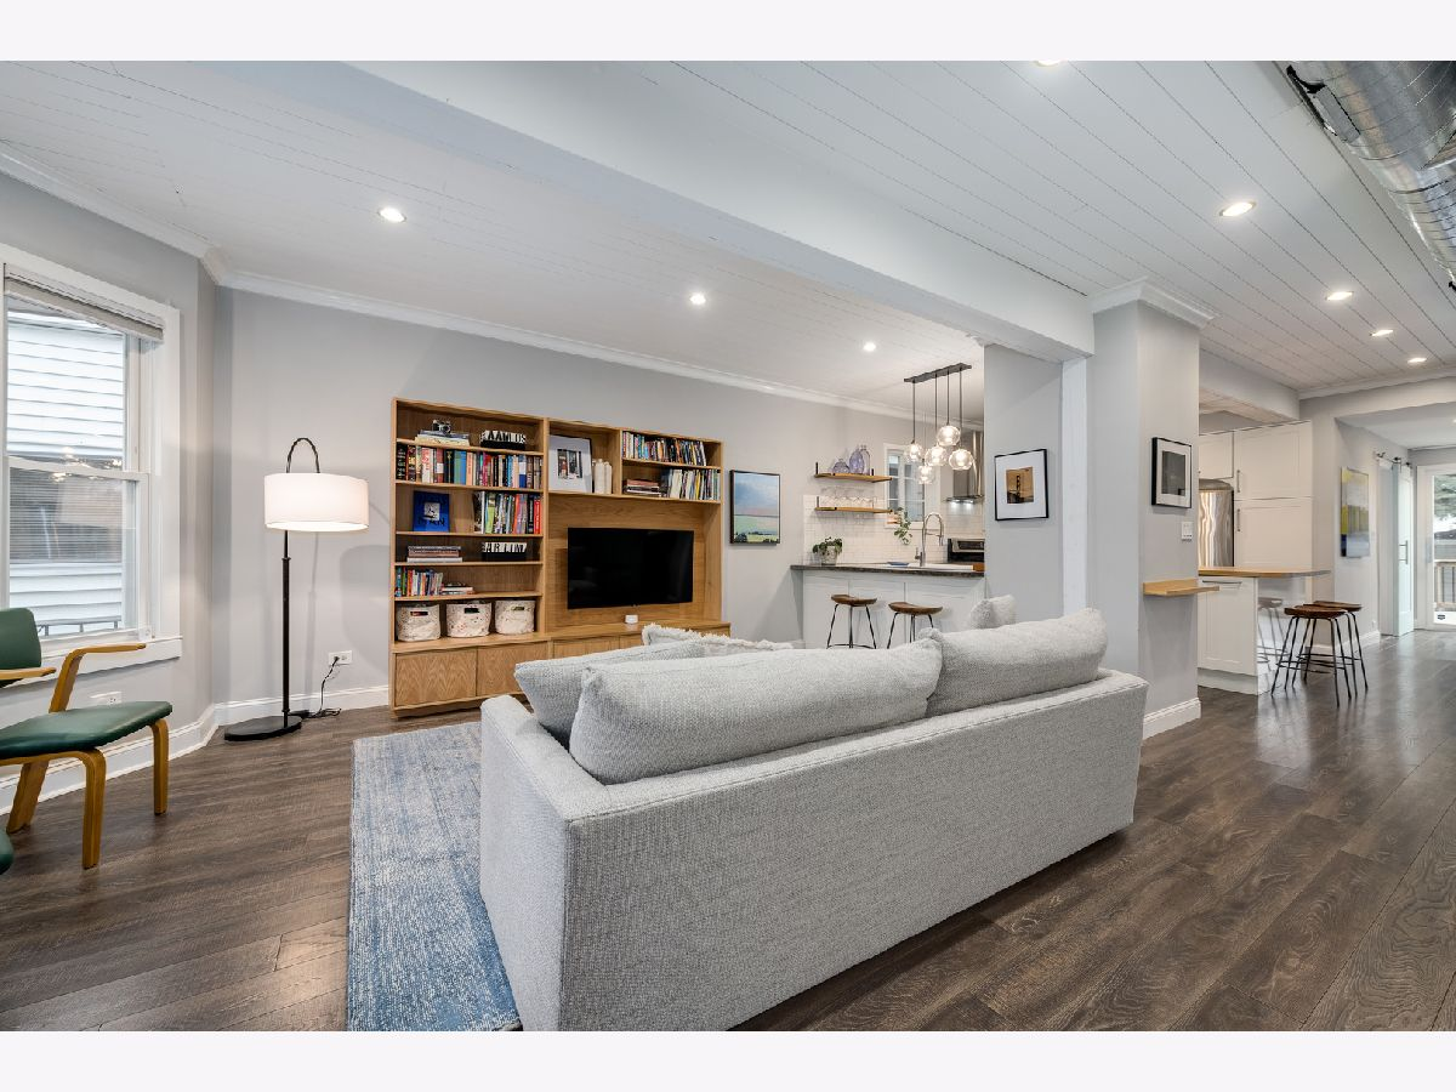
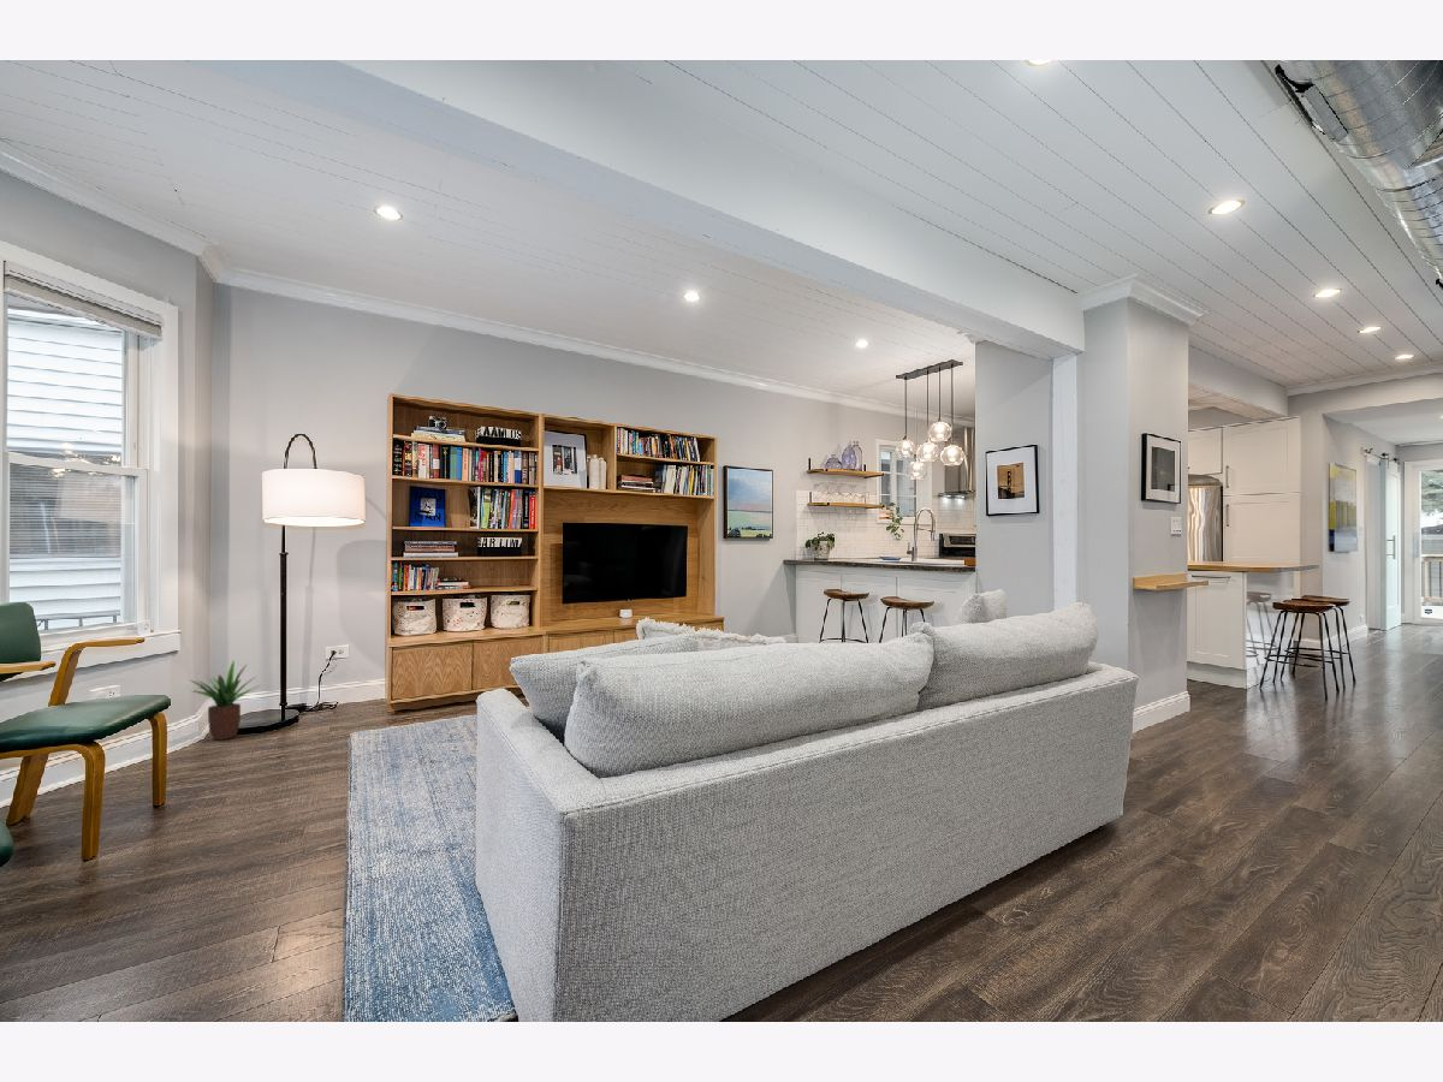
+ potted plant (226, 698)
